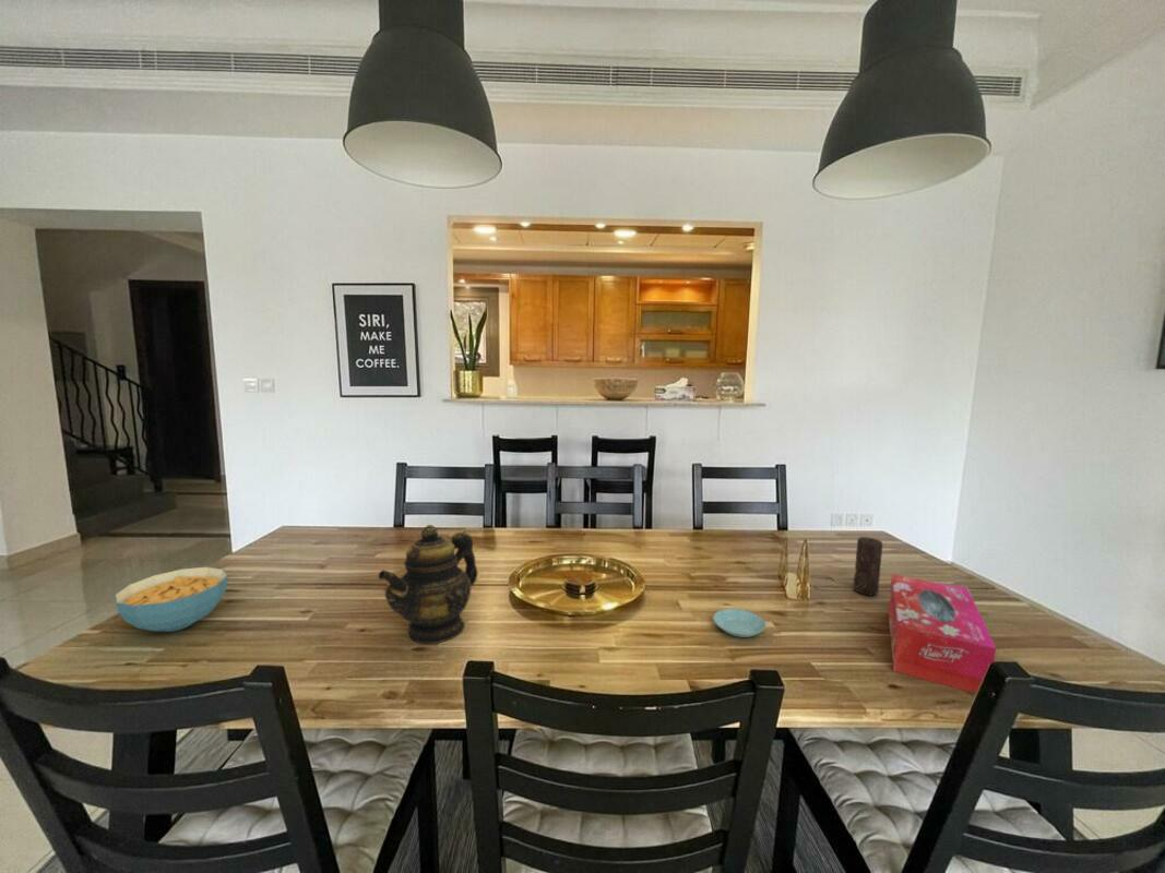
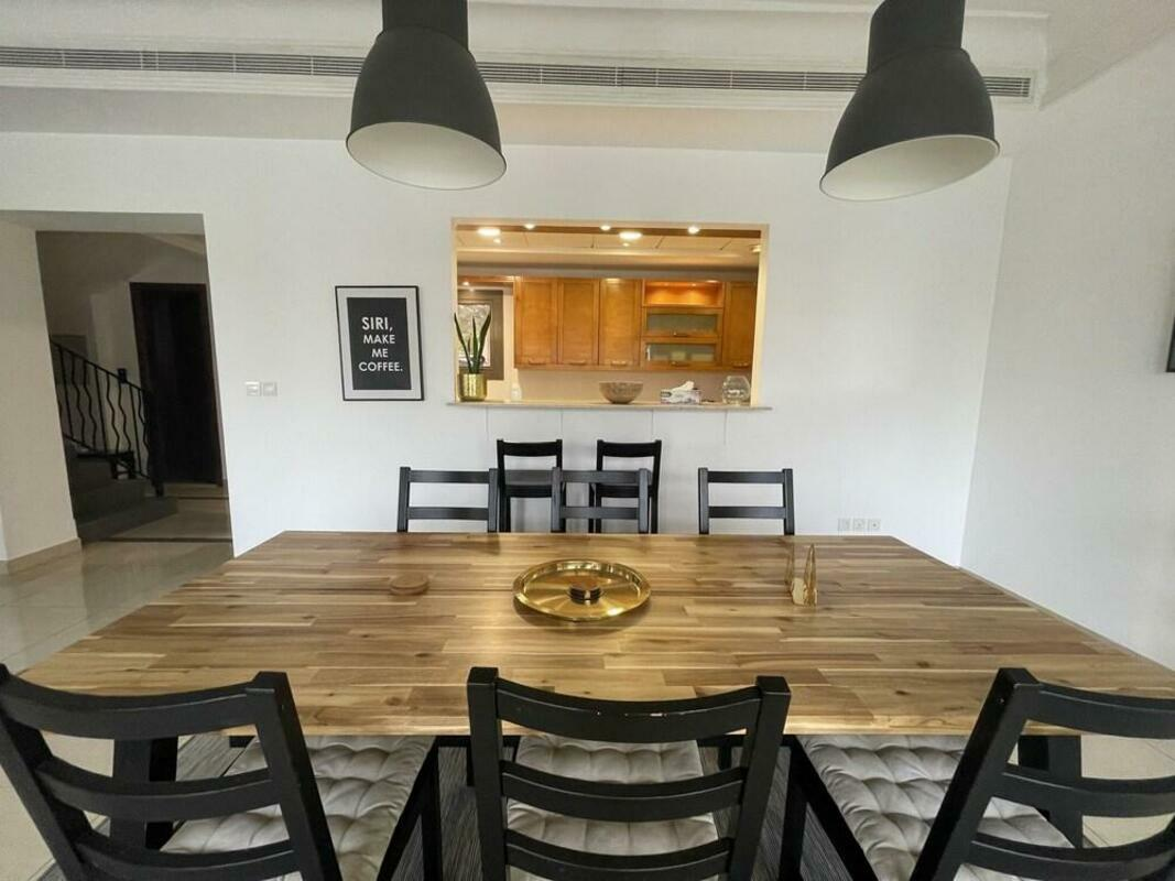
- teapot (433, 576)
- saucer (738, 624)
- tissue box (932, 626)
- candle (867, 565)
- cereal bowl (176, 605)
